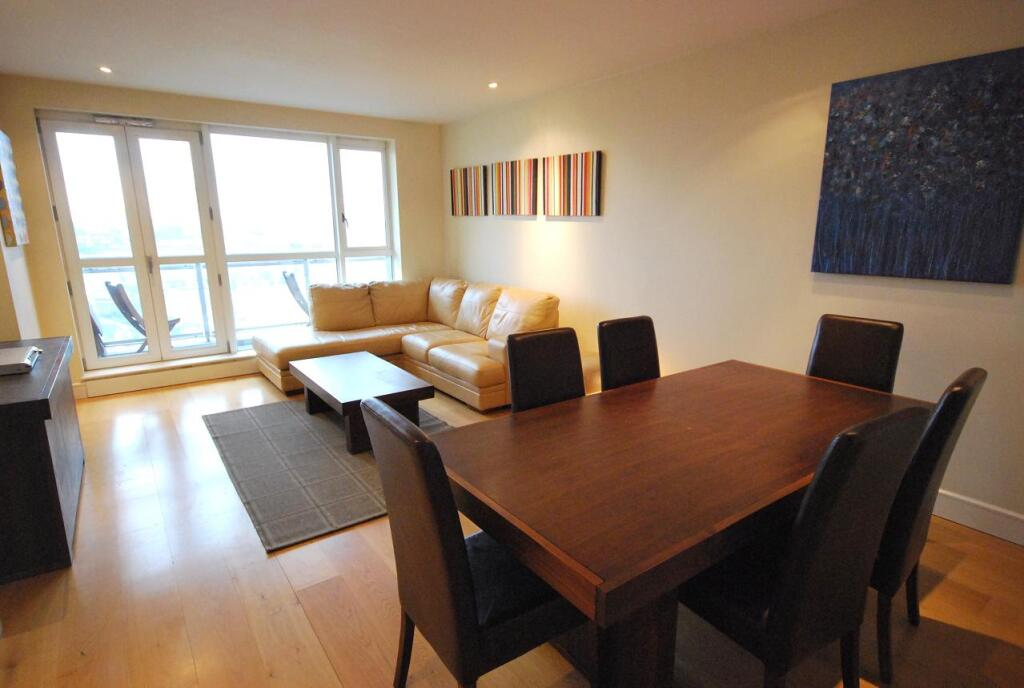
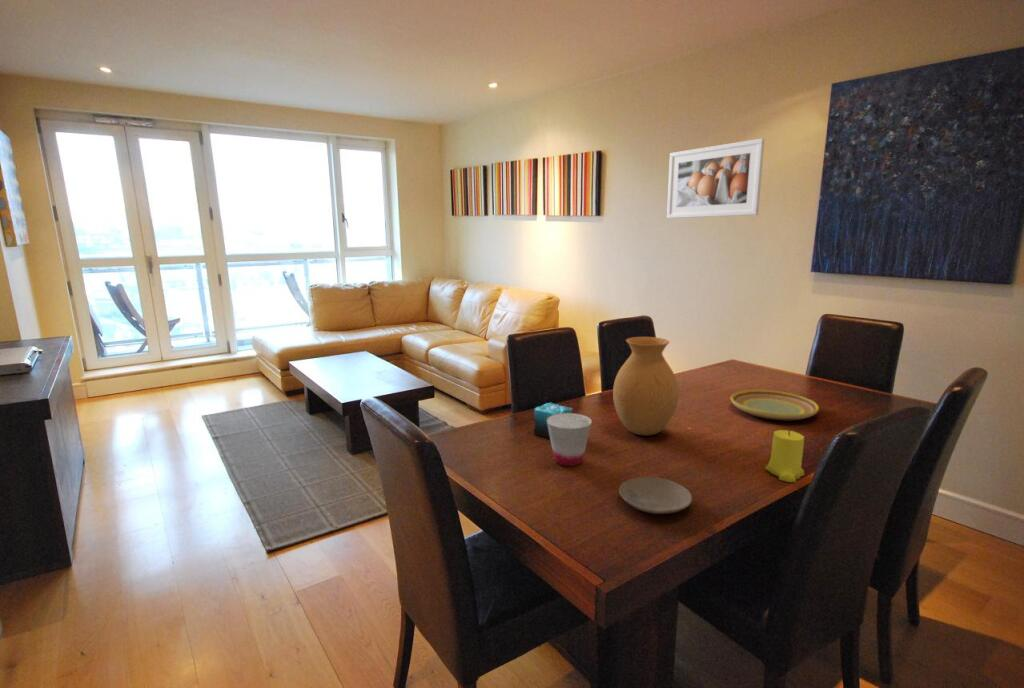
+ plate (773, 406)
+ vase (645, 386)
+ plate (654, 497)
+ cup (568, 440)
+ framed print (711, 182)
+ candle (552, 414)
+ candle (784, 451)
